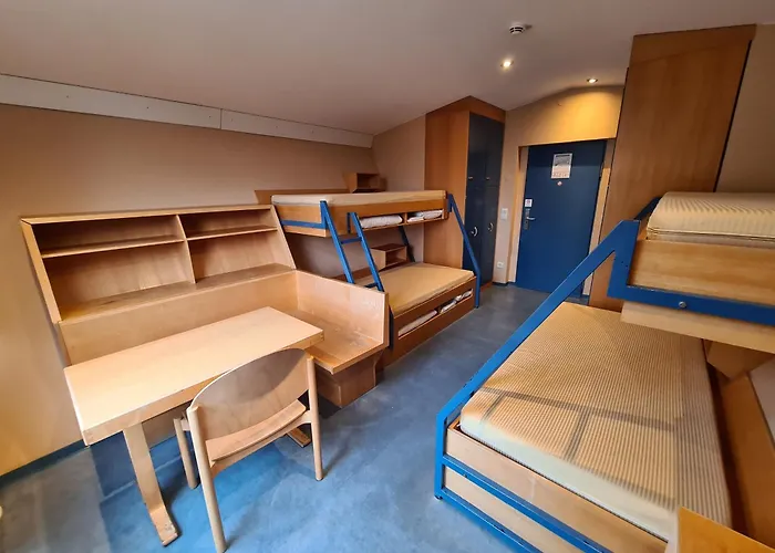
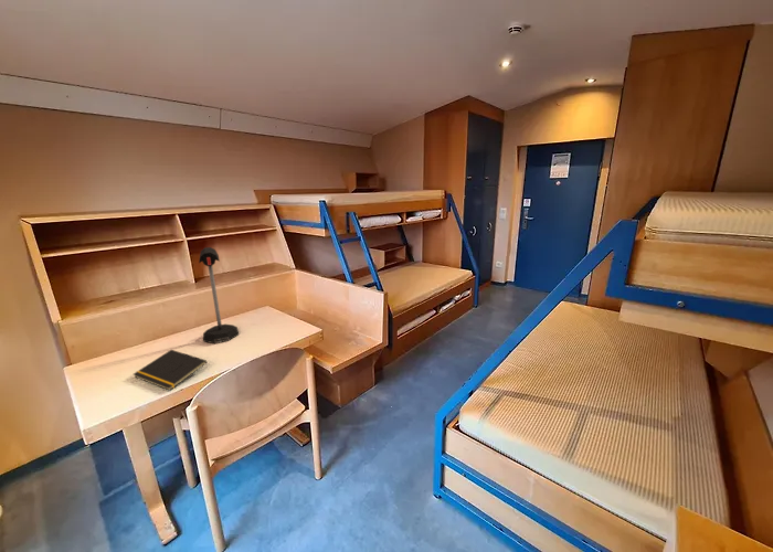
+ mailbox (214, 294)
+ notepad (170, 368)
